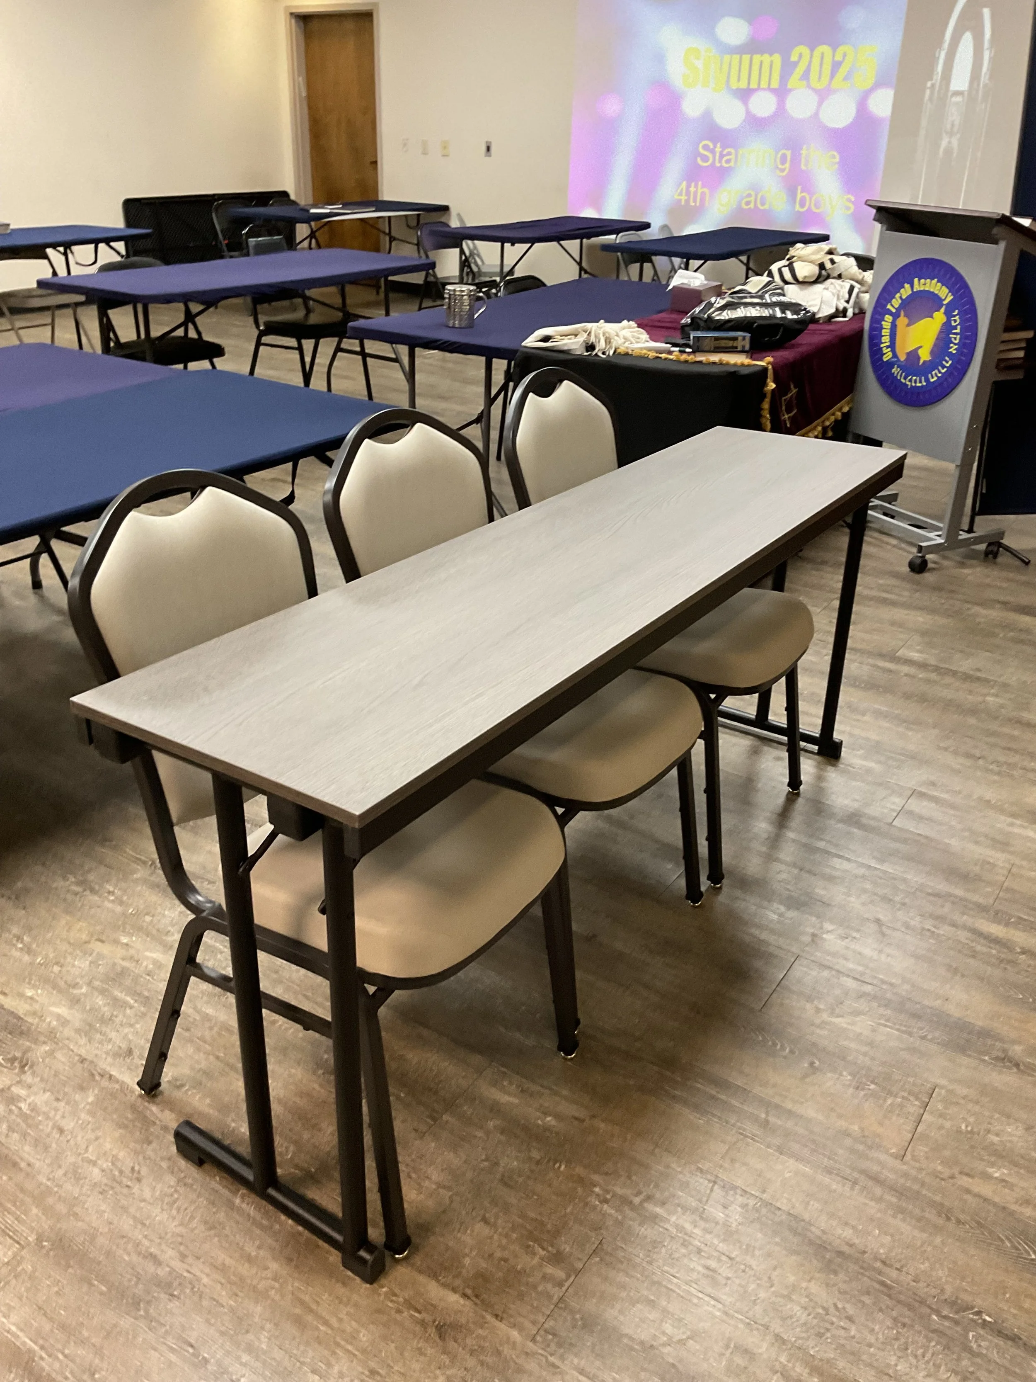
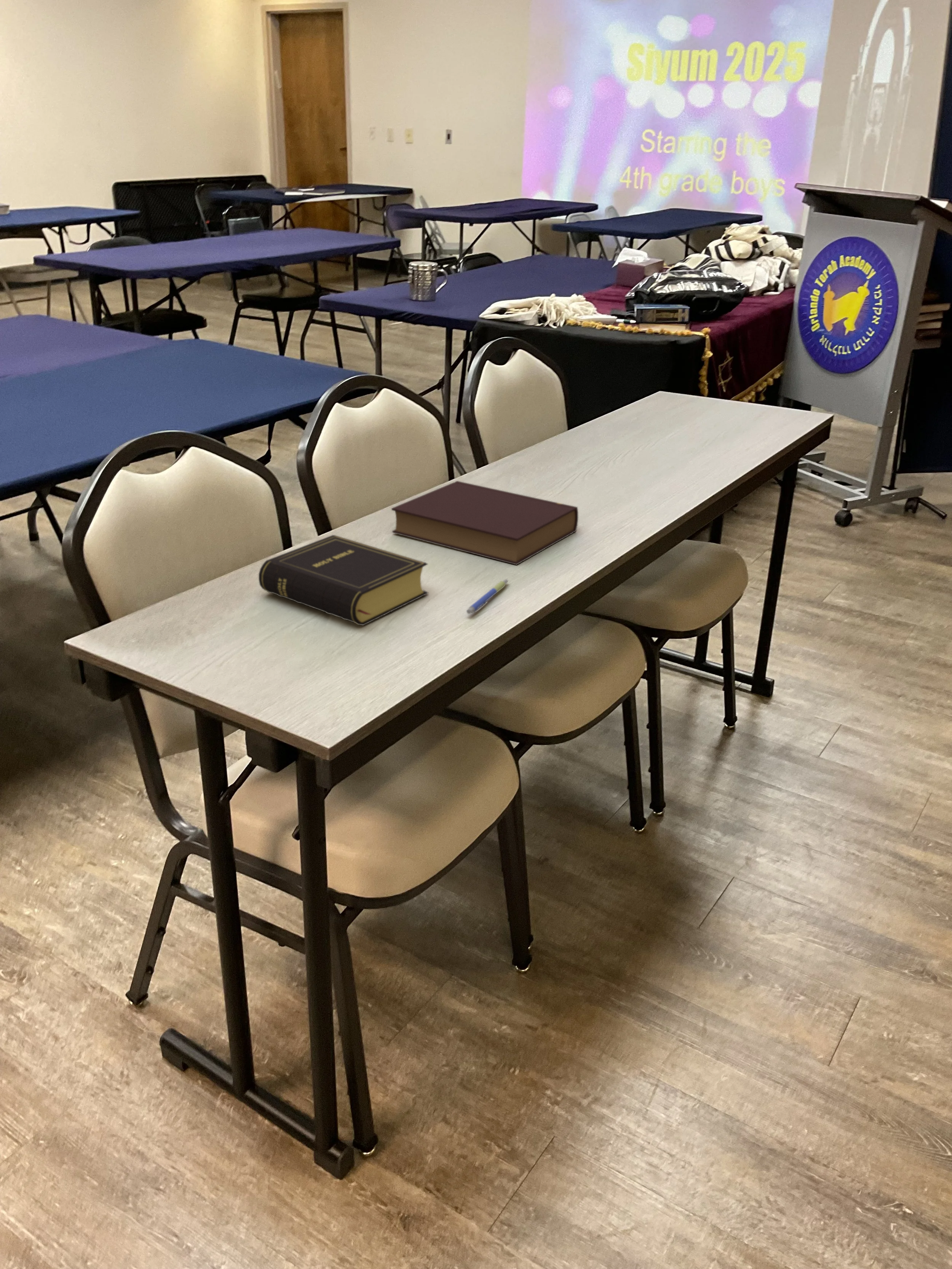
+ book (348, 580)
+ pen (489, 595)
+ book (485, 519)
